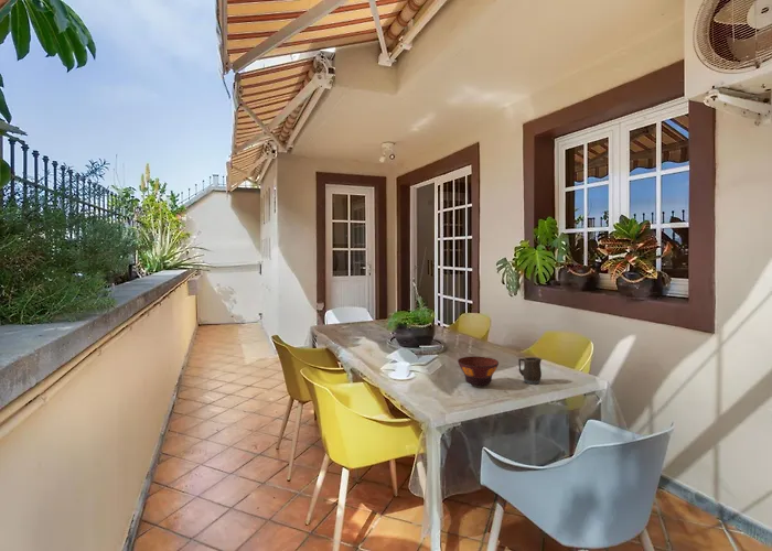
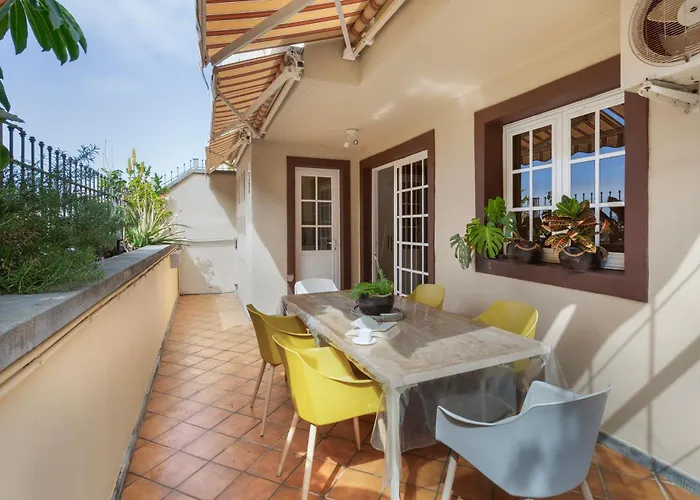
- mug (529, 369)
- bowl (478, 372)
